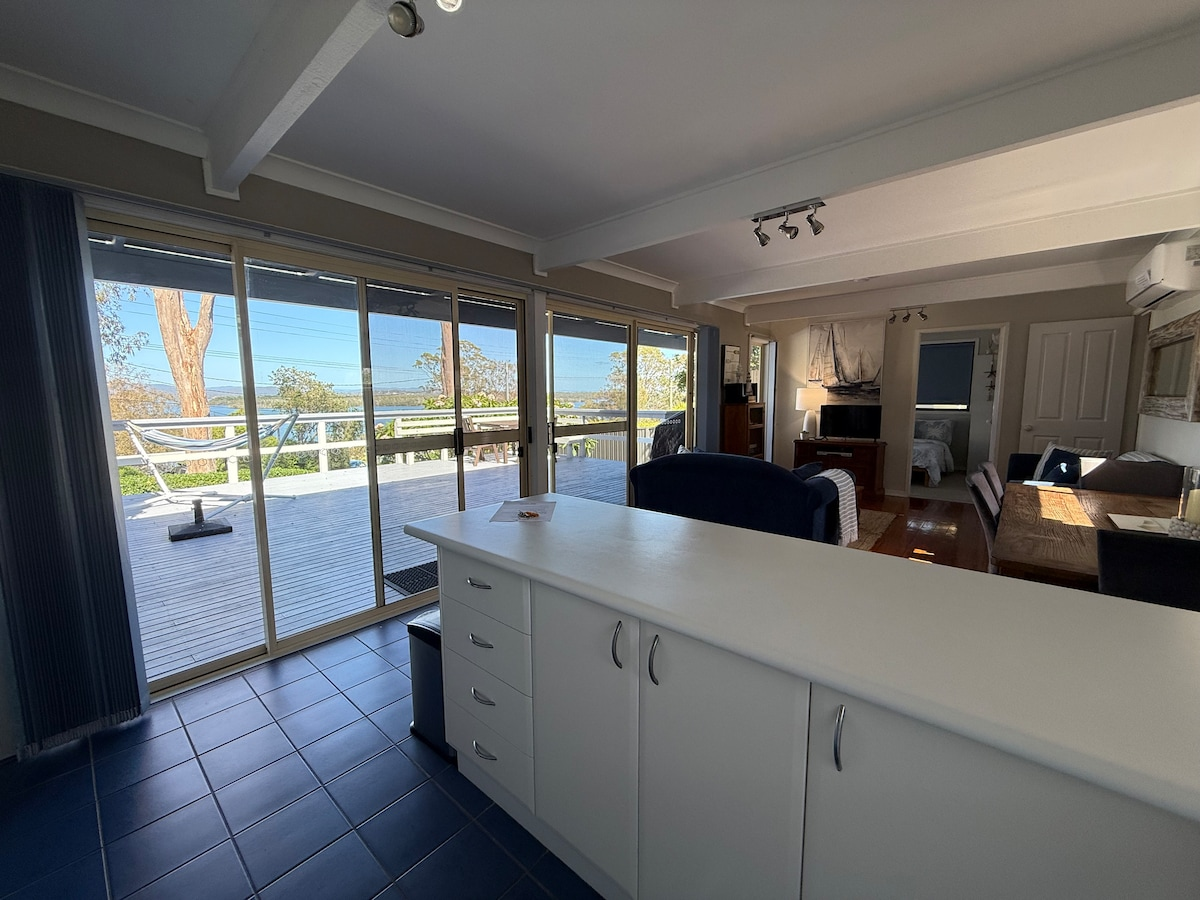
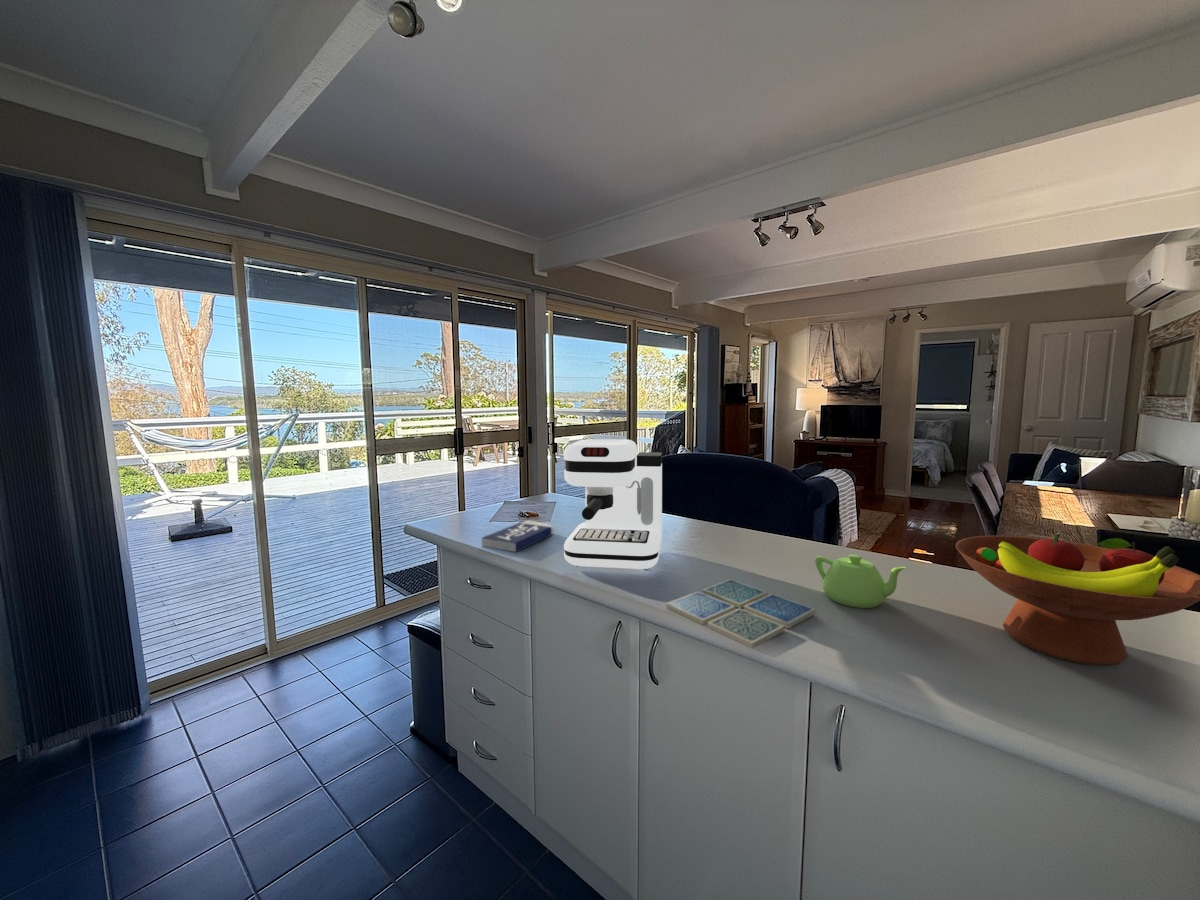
+ drink coaster (739, 608)
+ fruit bowl (1066, 586)
+ book (522, 534)
+ coffee maker (614, 500)
+ teapot (857, 577)
